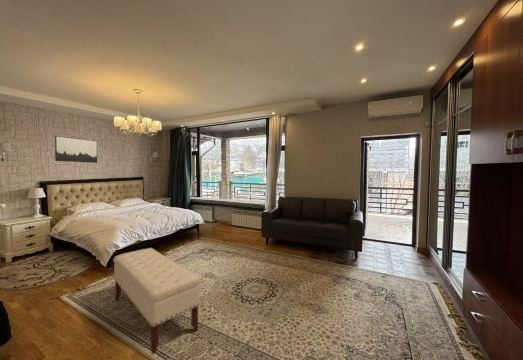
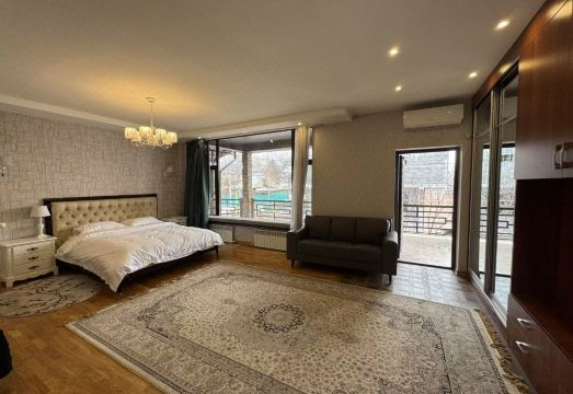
- bench (152, 288)
- wall art (77, 150)
